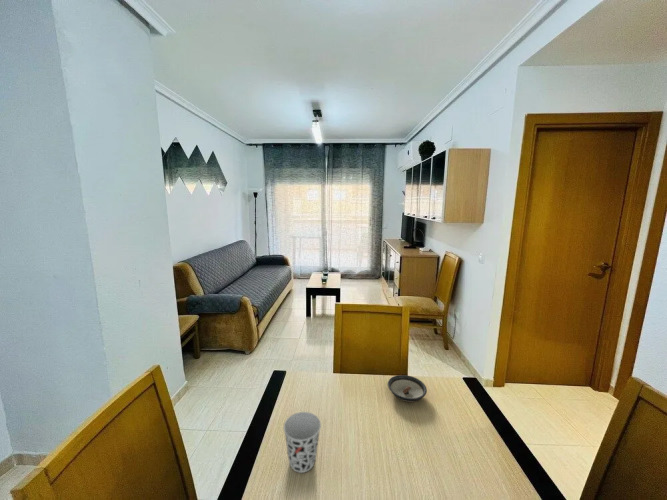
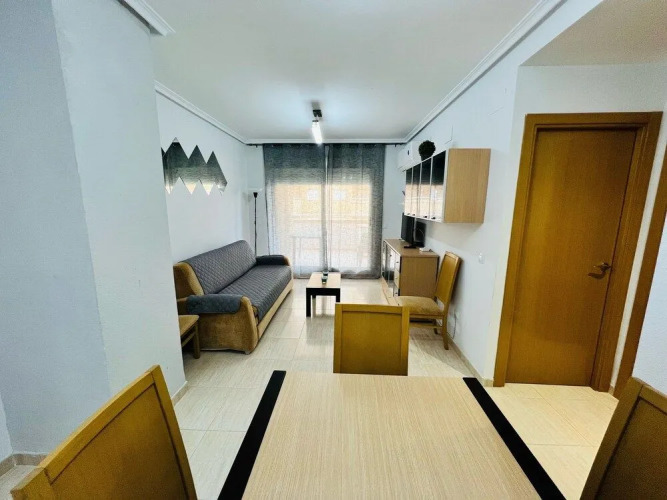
- cup (302, 443)
- saucer (406, 390)
